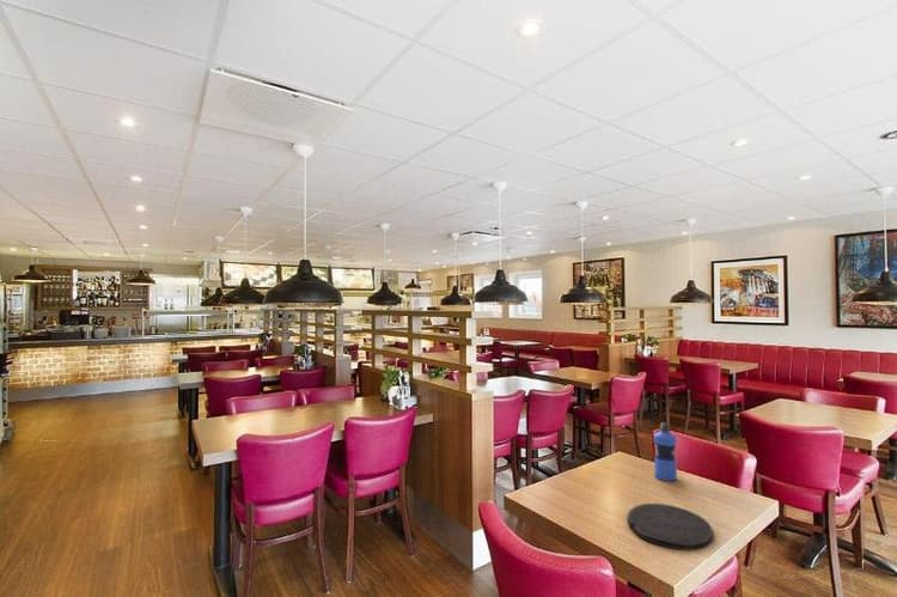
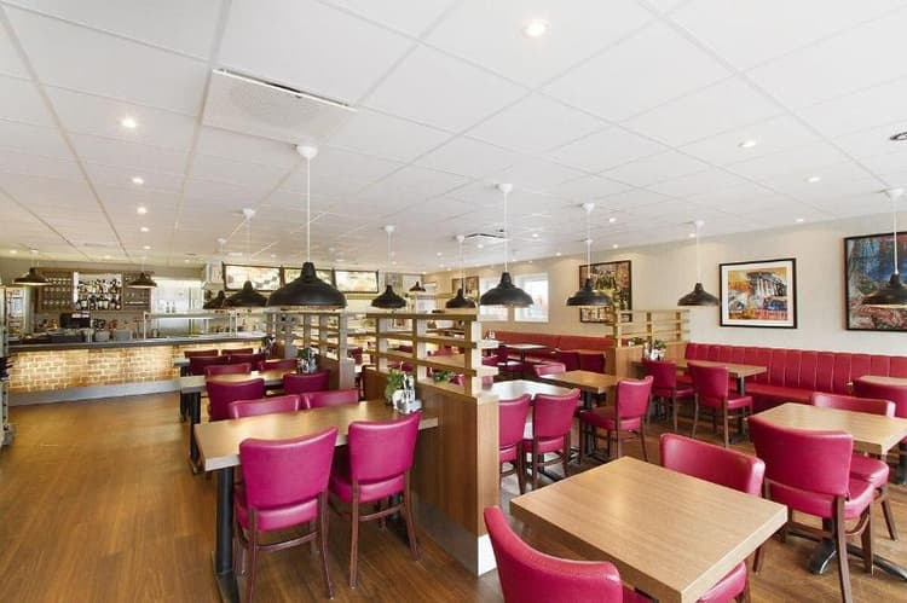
- water bottle (665, 450)
- plate (669, 523)
